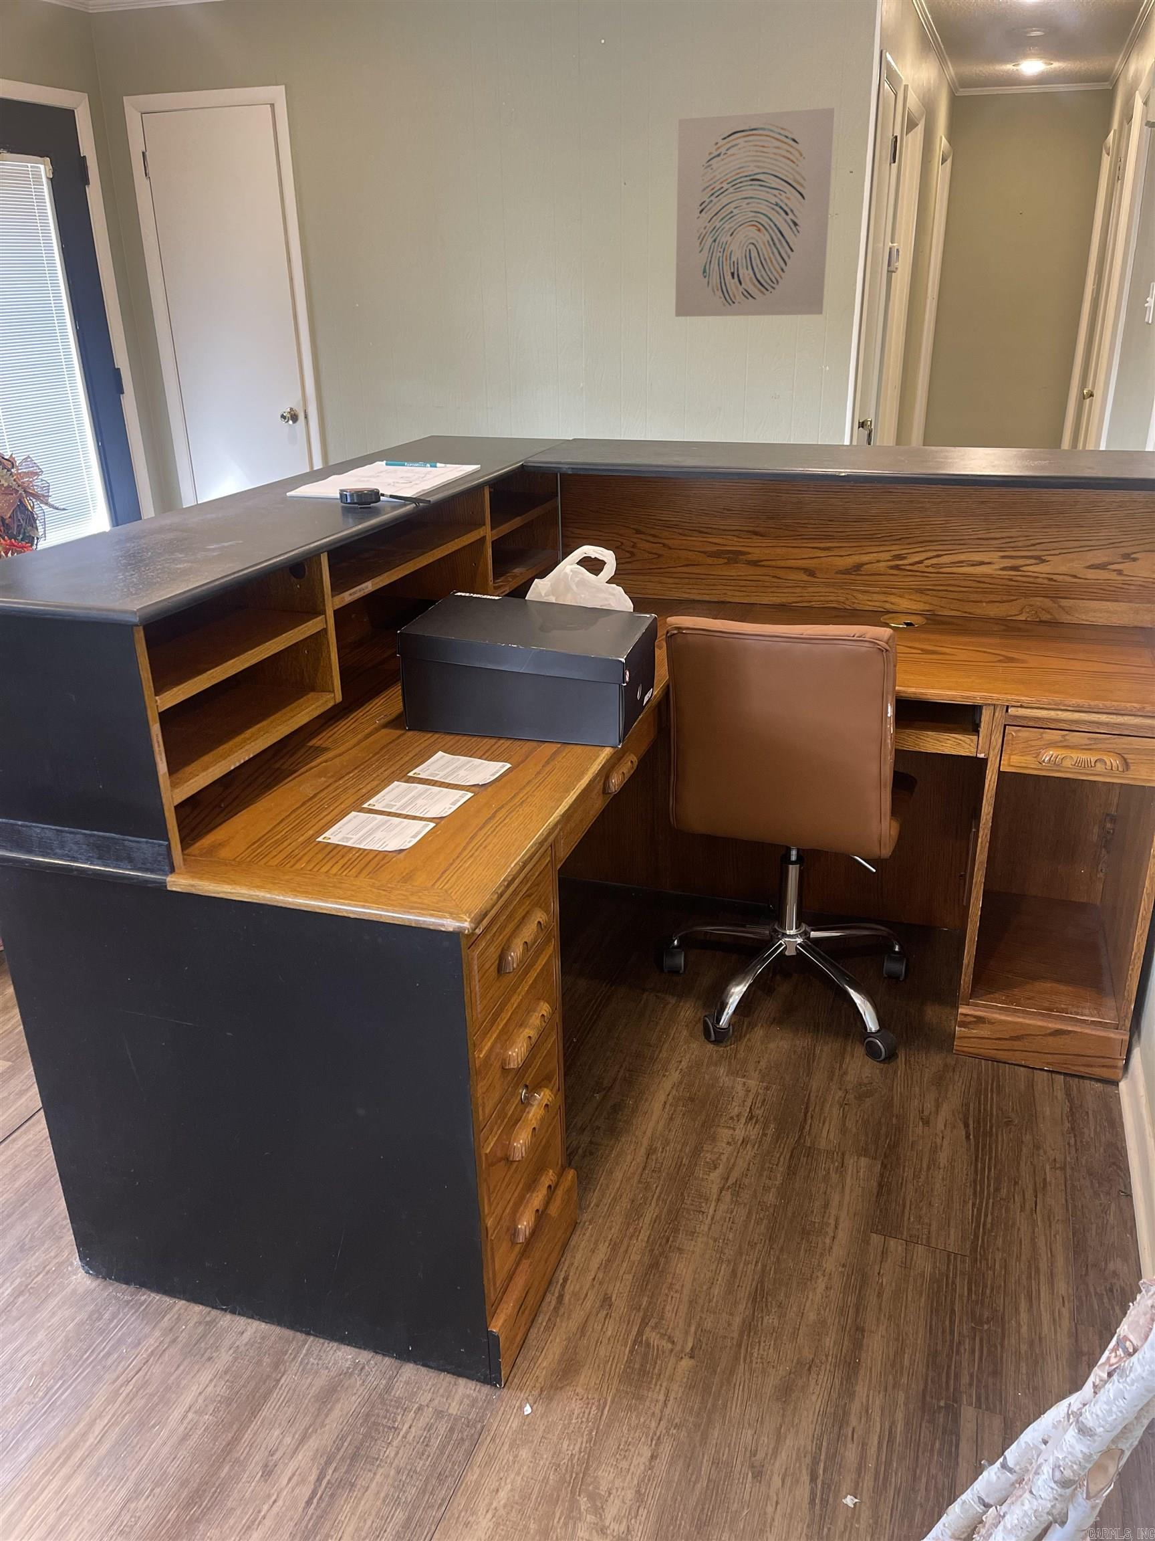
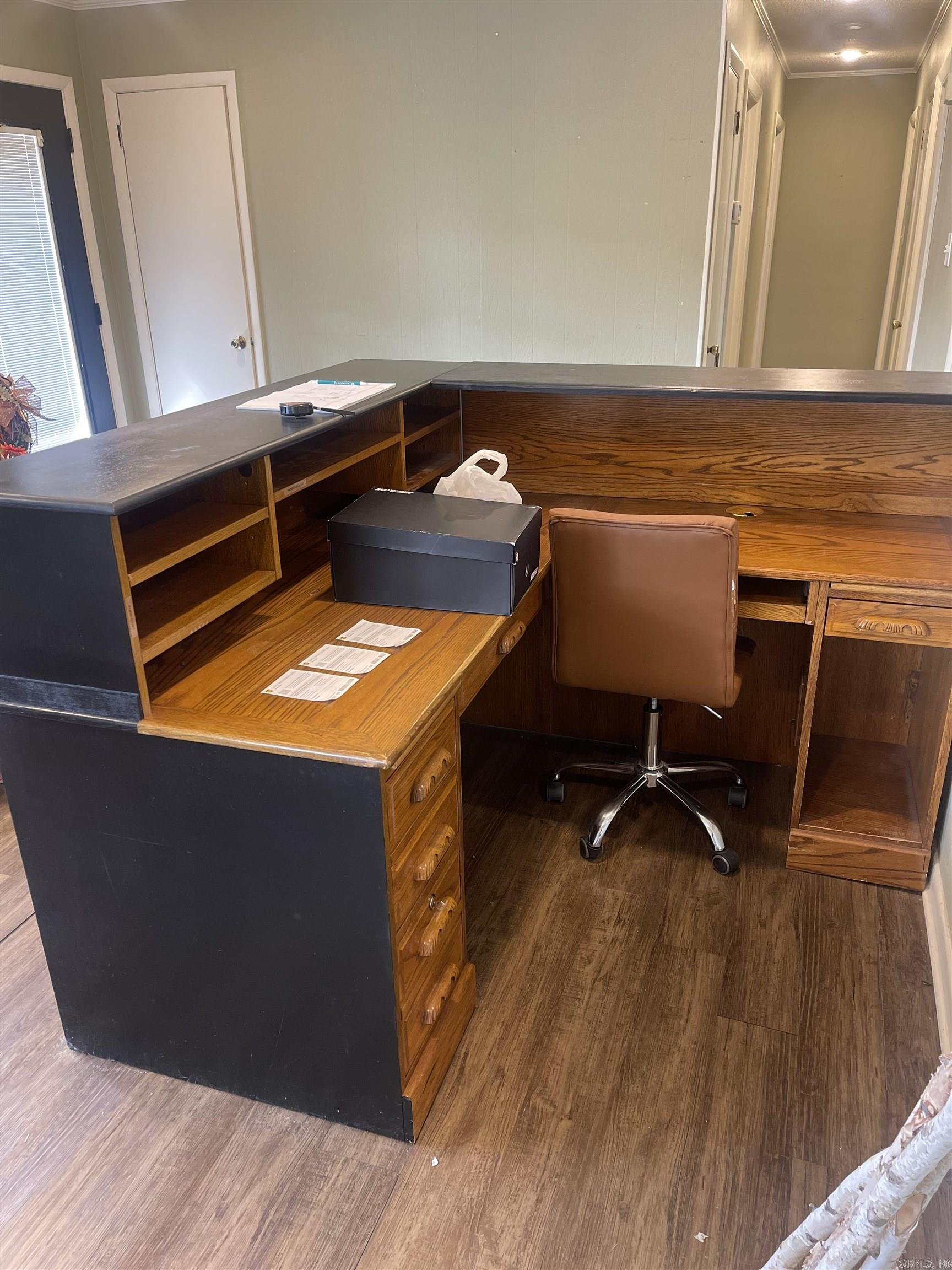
- wall art (751, 217)
